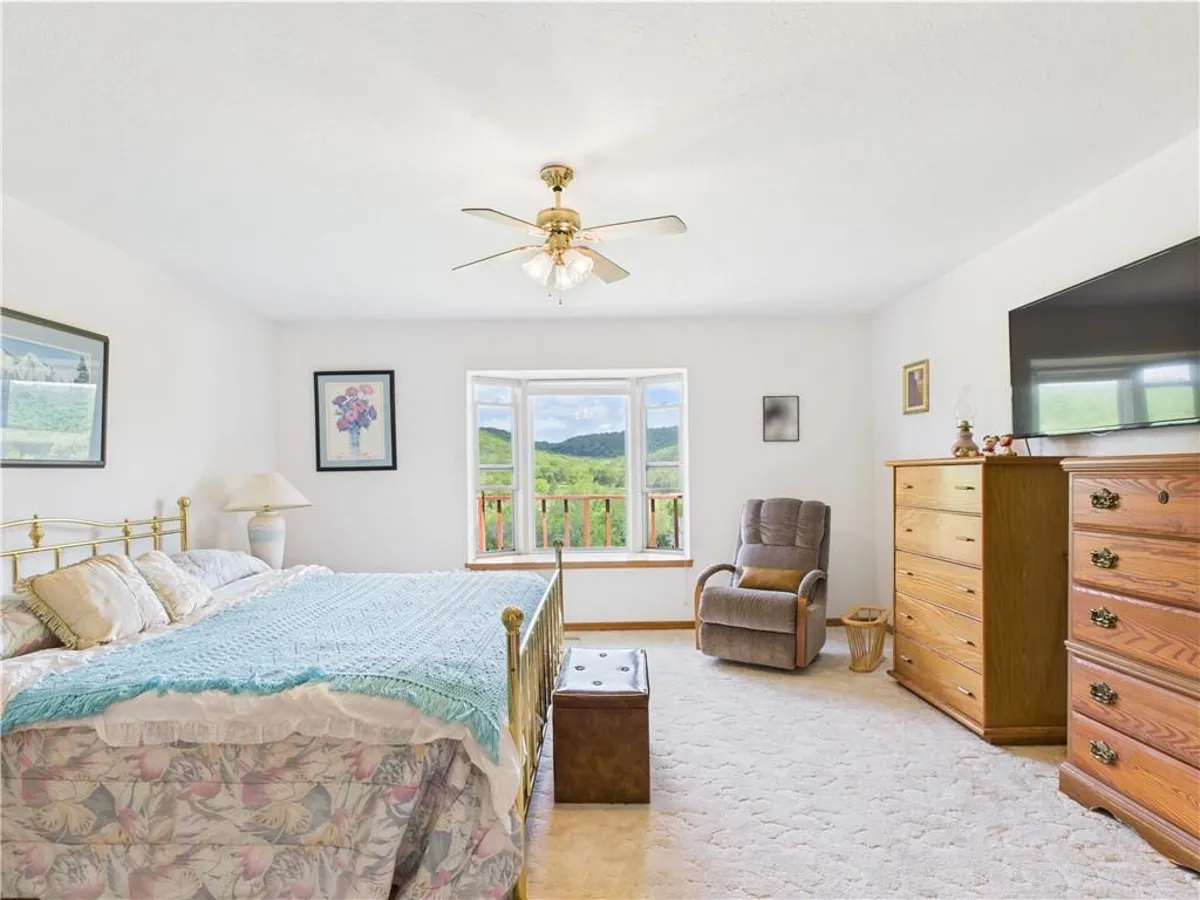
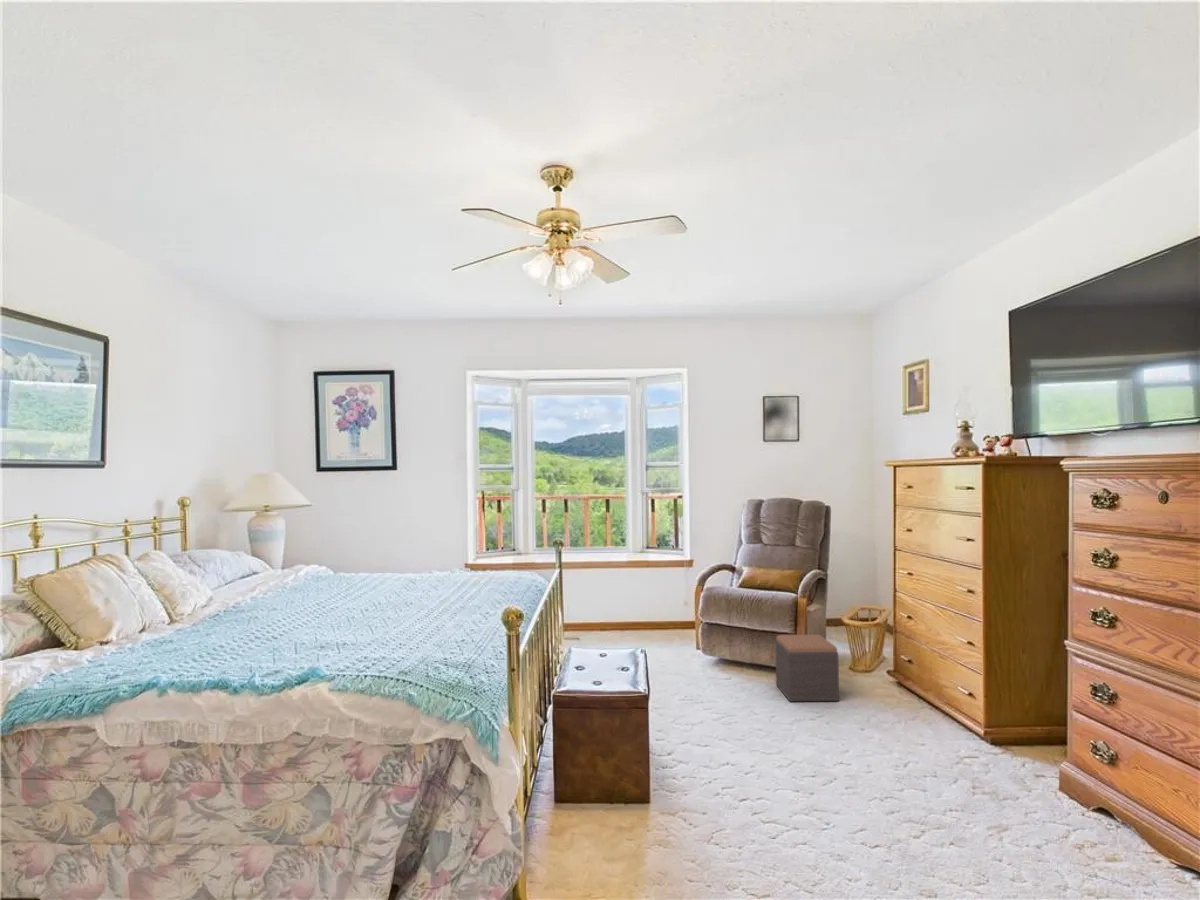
+ footstool (806, 665)
